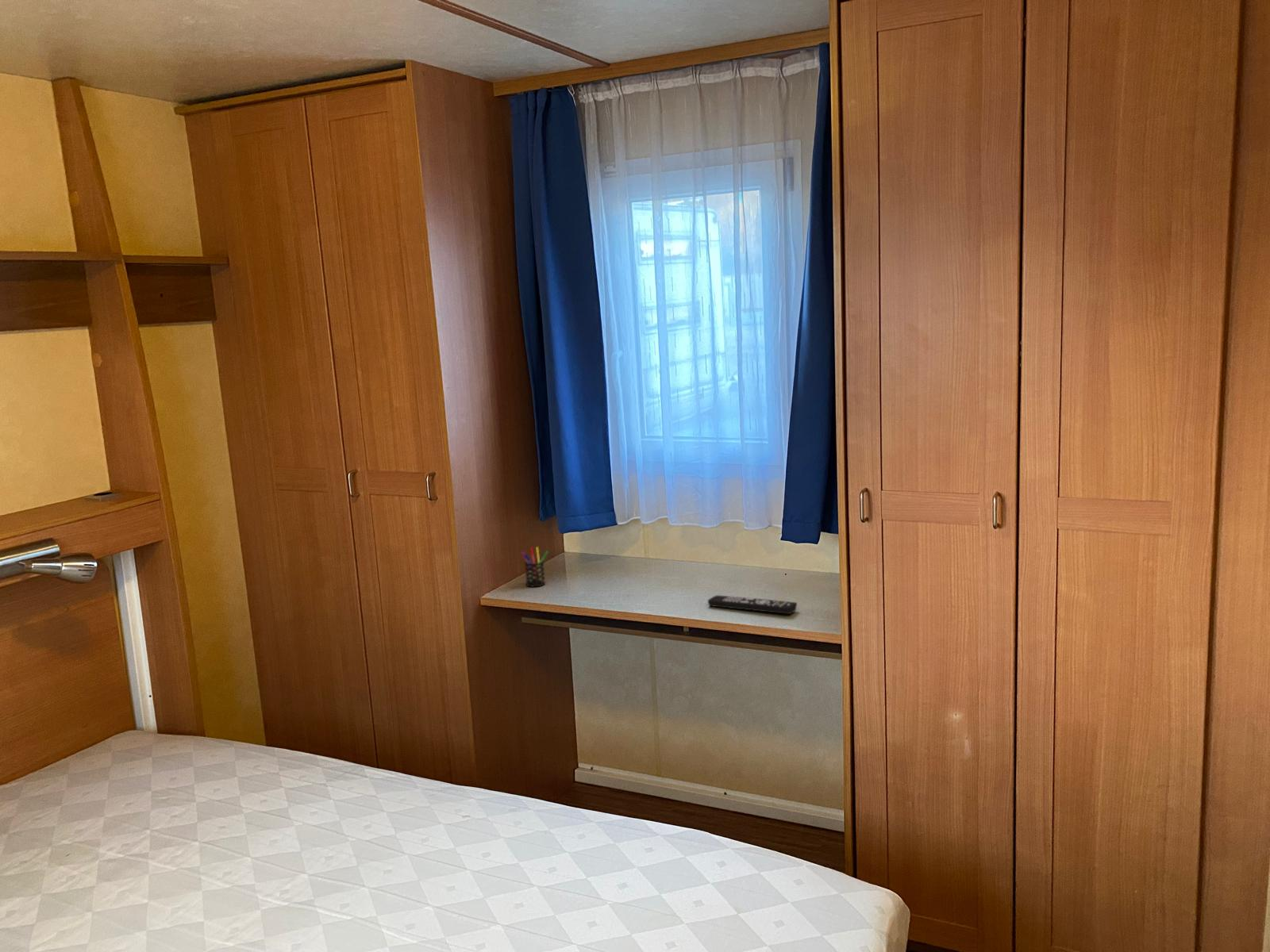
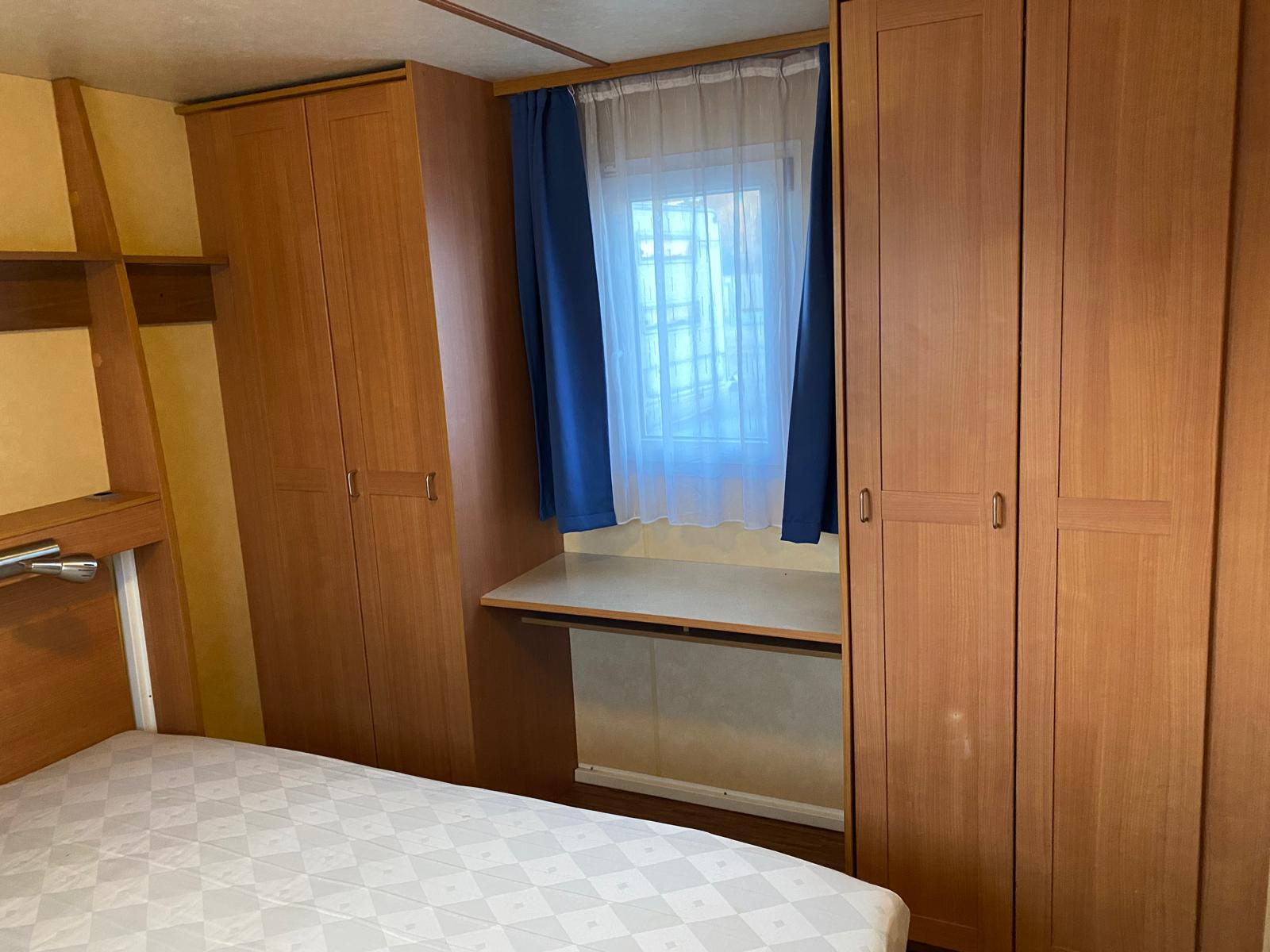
- remote control (752, 605)
- pen holder (536, 565)
